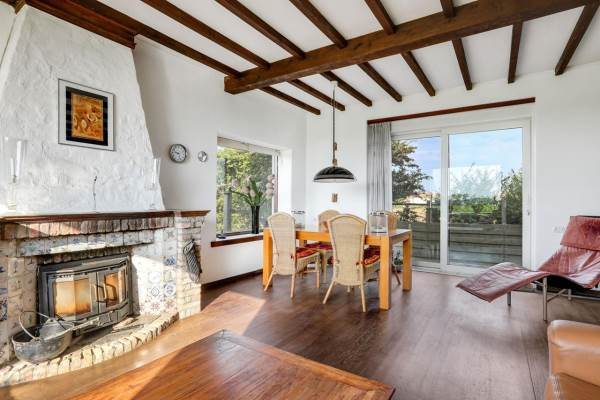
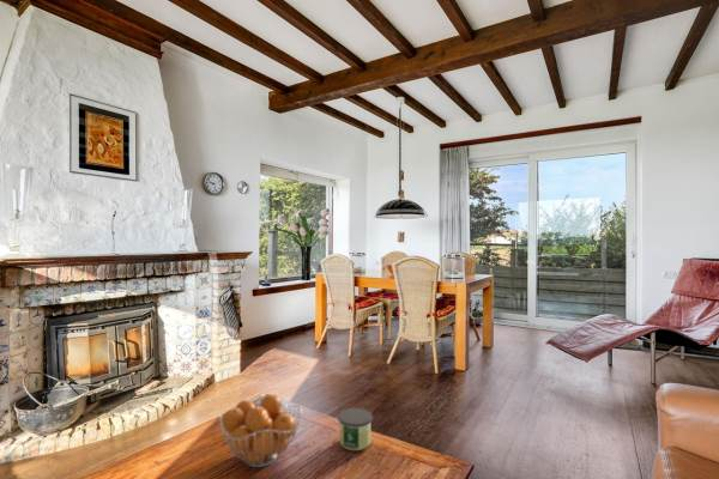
+ fruit basket (261, 428)
+ candle (355, 429)
